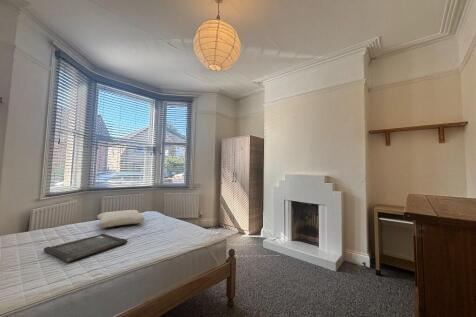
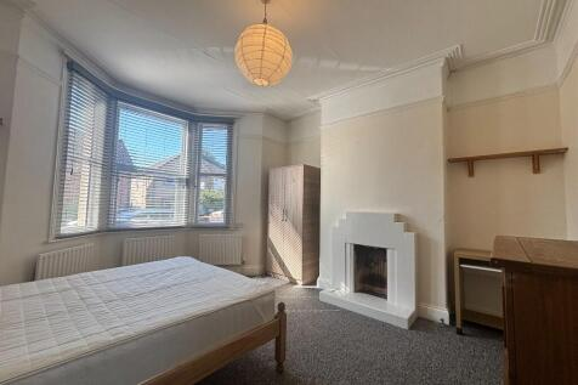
- pillow (120, 217)
- serving tray (88, 245)
